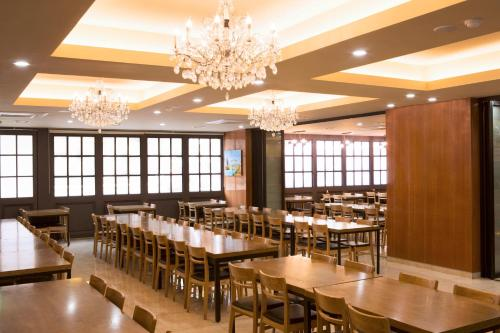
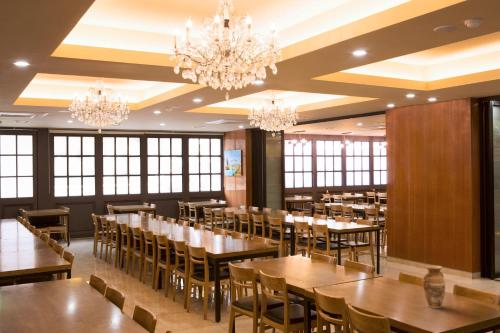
+ vase (434, 286)
